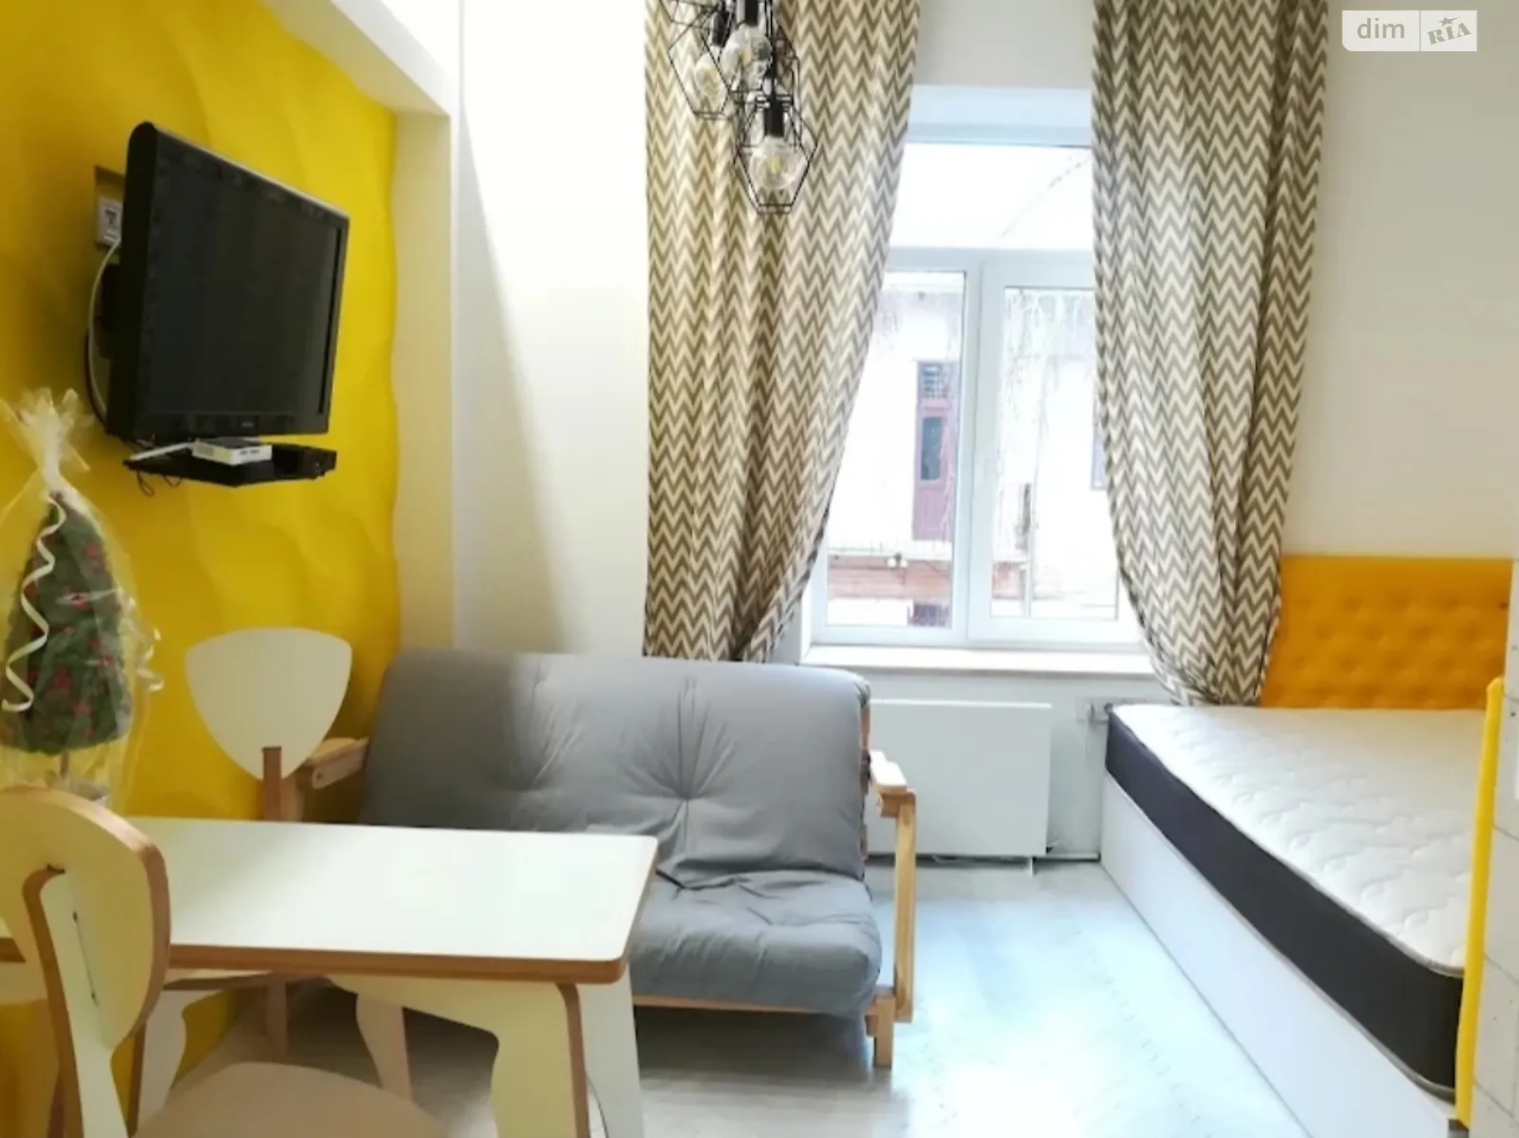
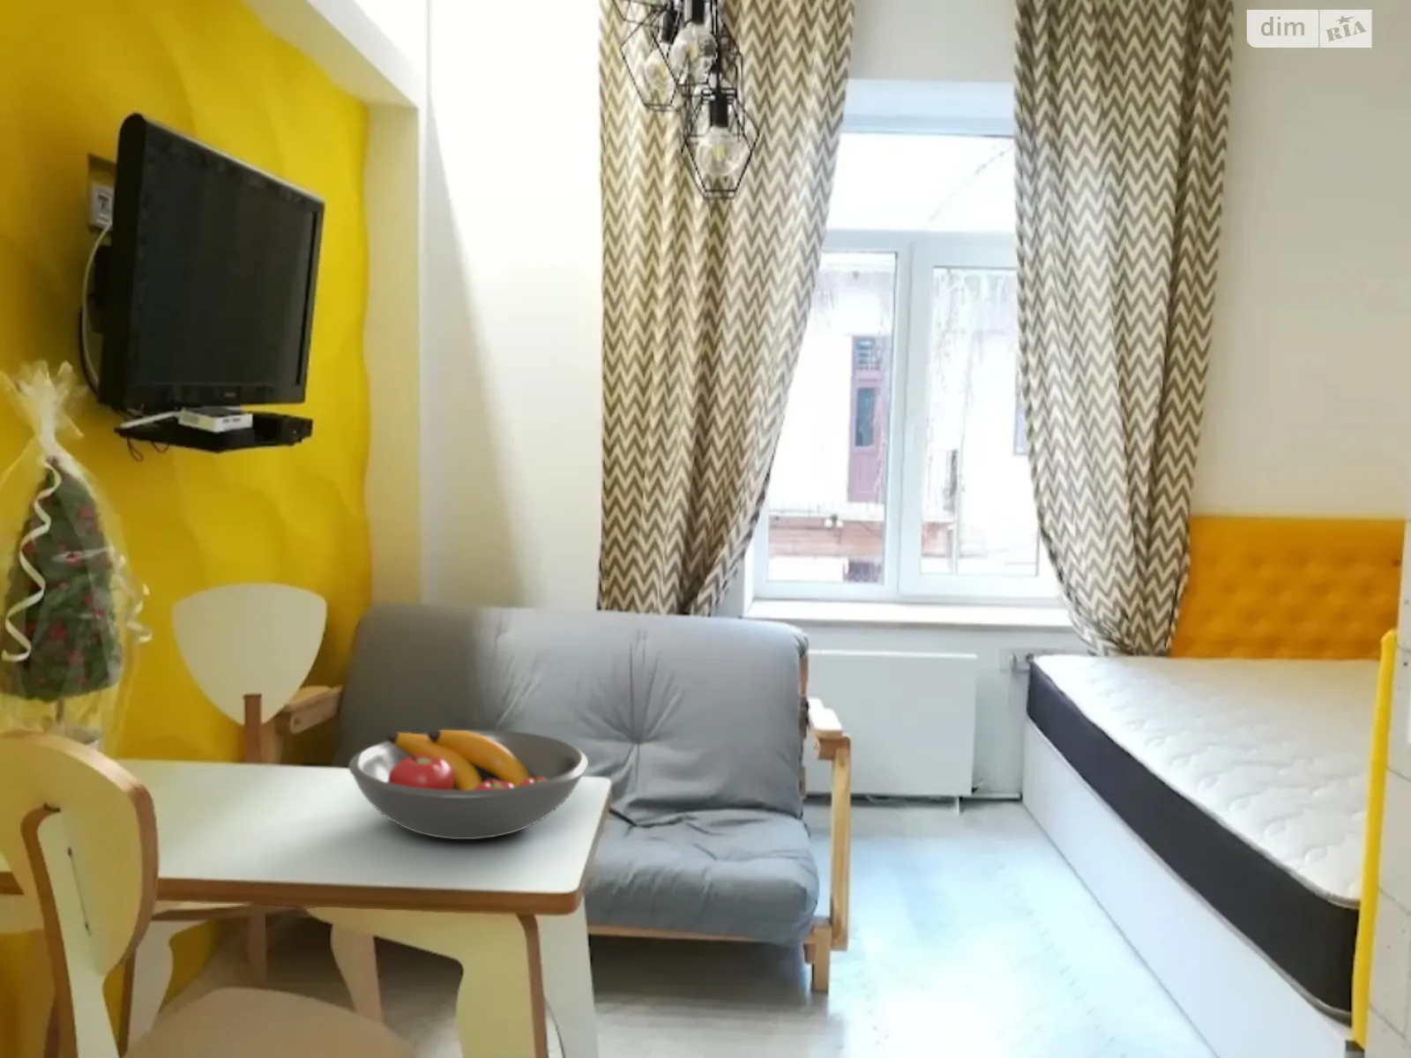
+ fruit bowl (470, 782)
